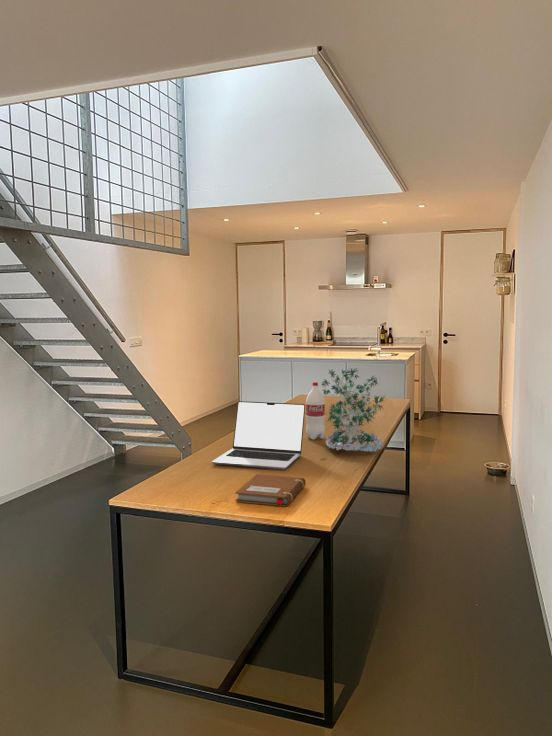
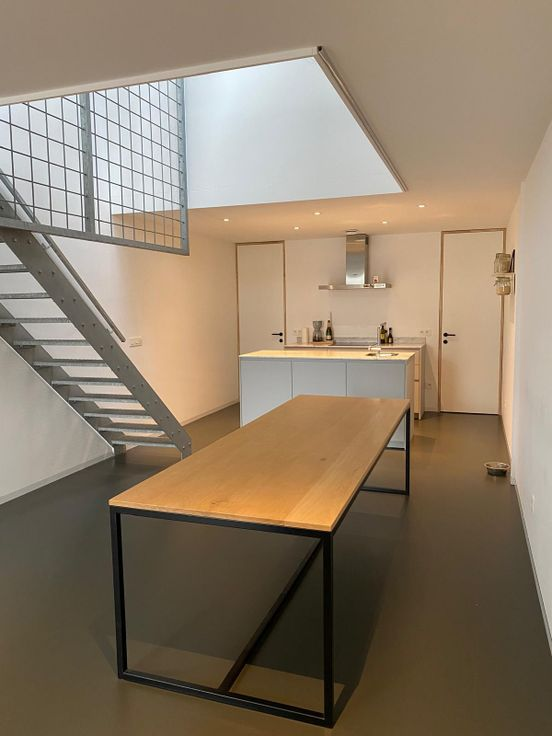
- plant (354, 409)
- bottle (315, 410)
- notebook (271, 489)
- laptop (260, 433)
